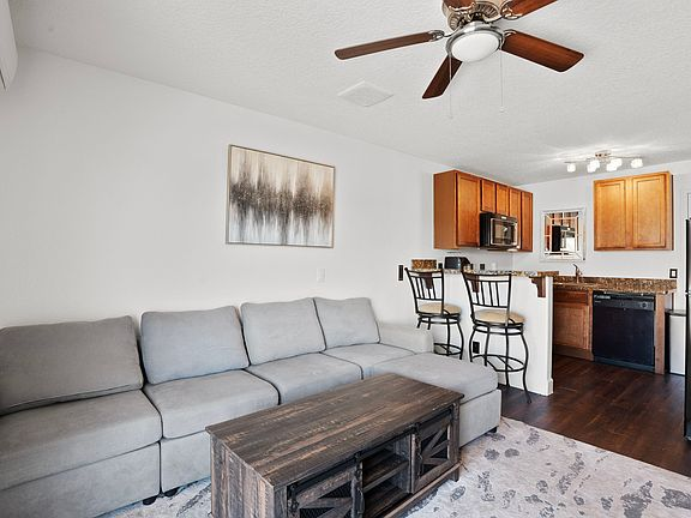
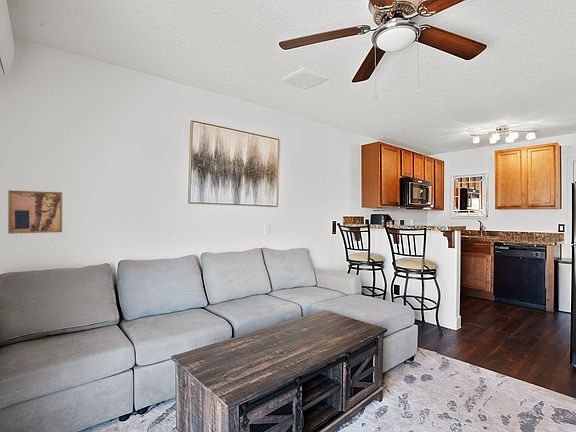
+ wall art (36, 212)
